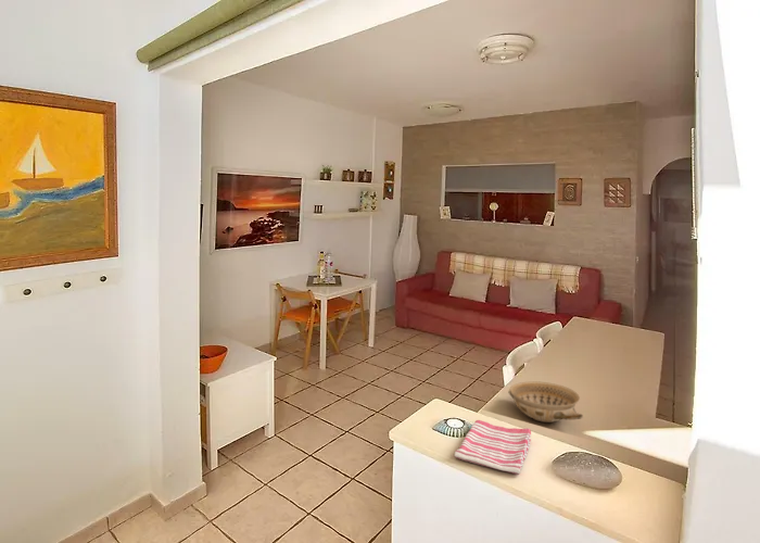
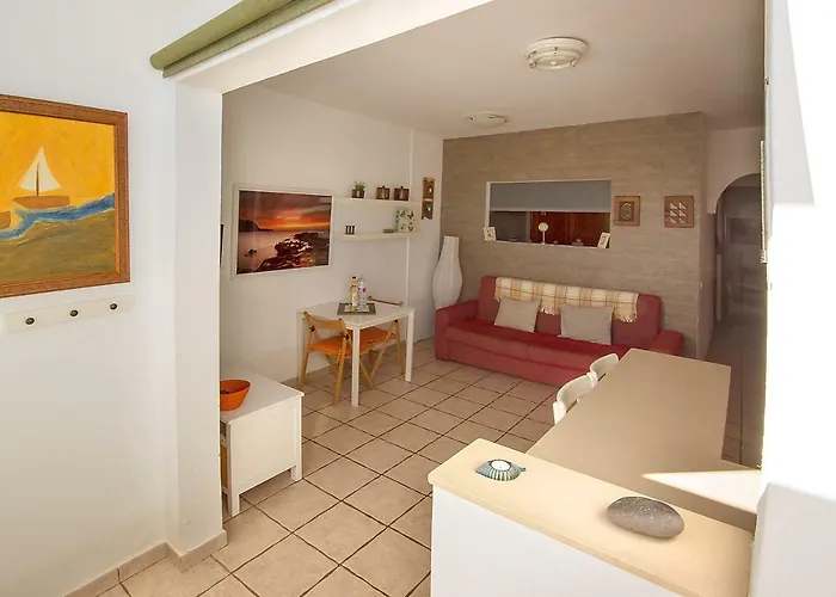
- dish towel (494, 443)
- ceramic bowl (543, 404)
